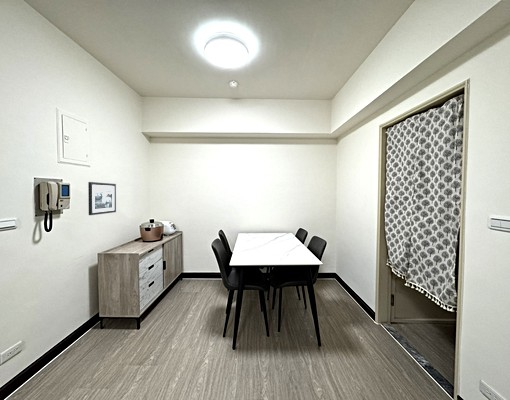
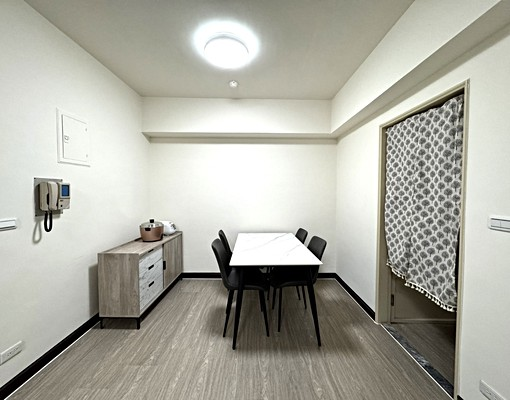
- picture frame (103, 198)
